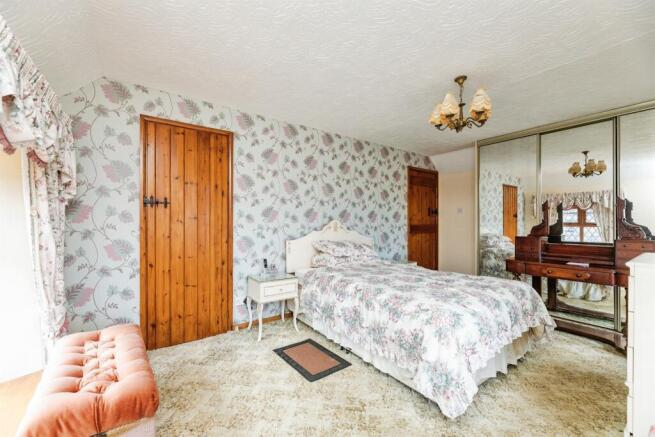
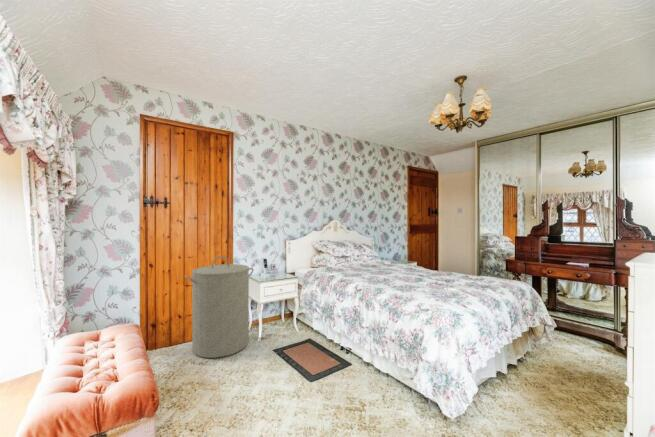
+ laundry hamper (221, 300)
